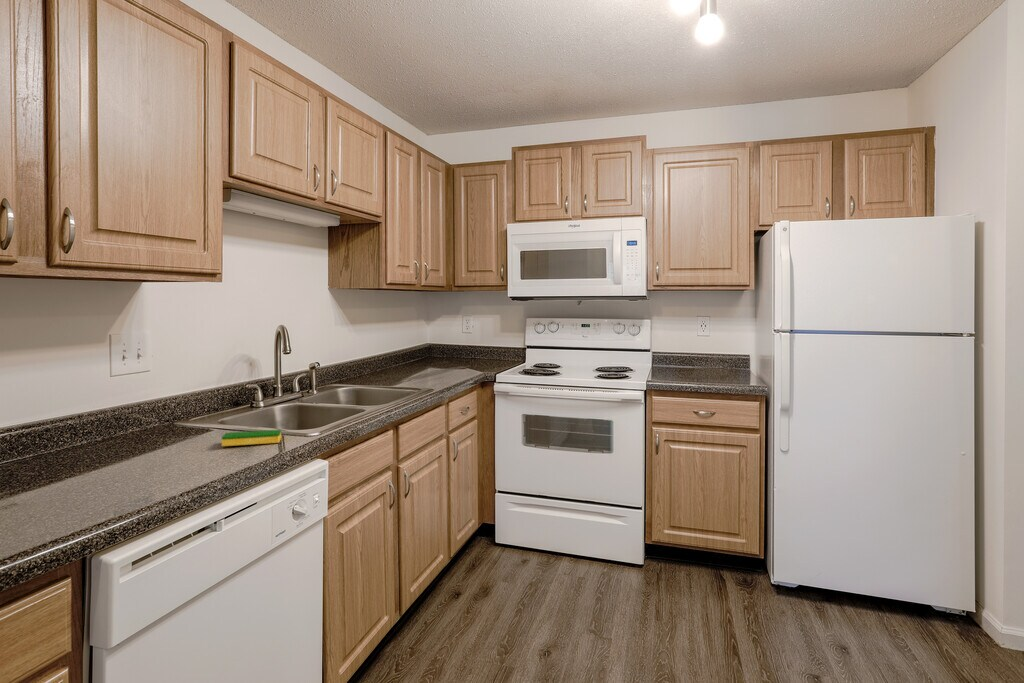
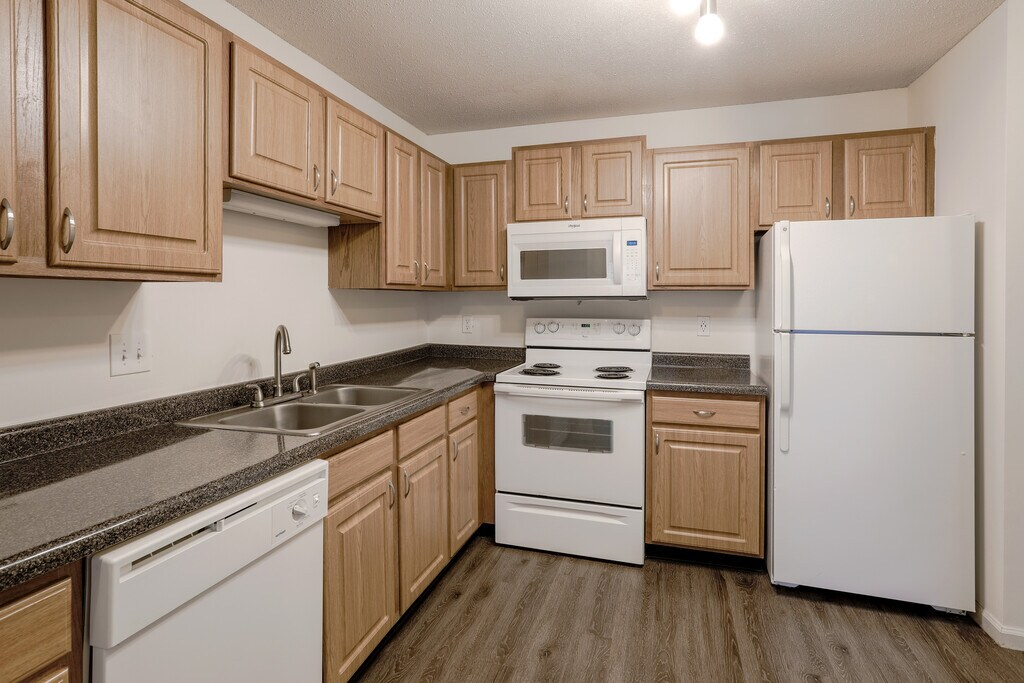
- dish sponge (252, 437)
